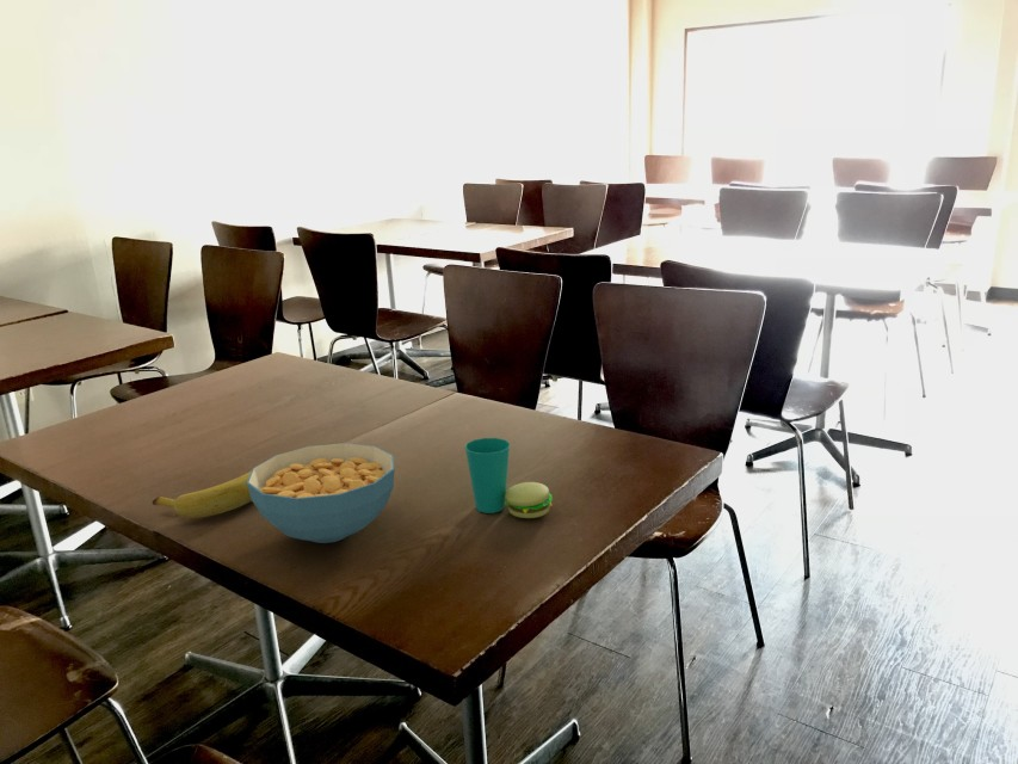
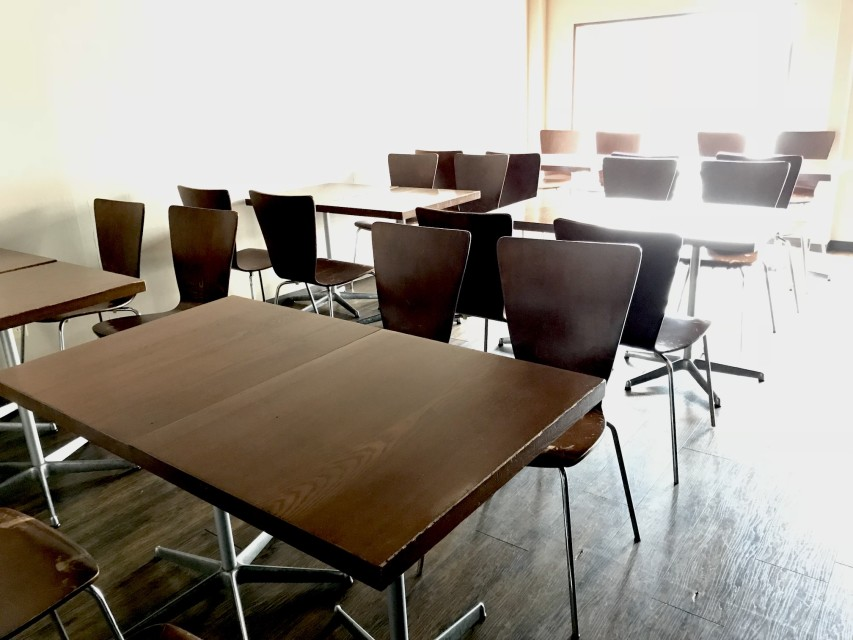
- cup (506, 479)
- banana (222, 489)
- cereal bowl (326, 500)
